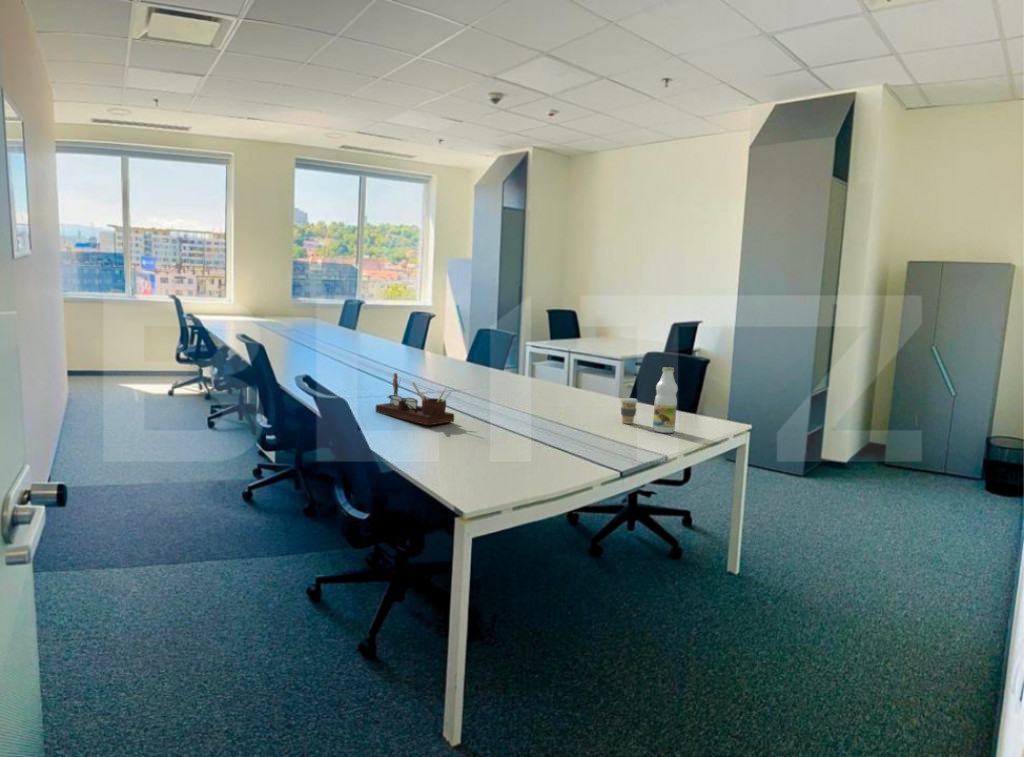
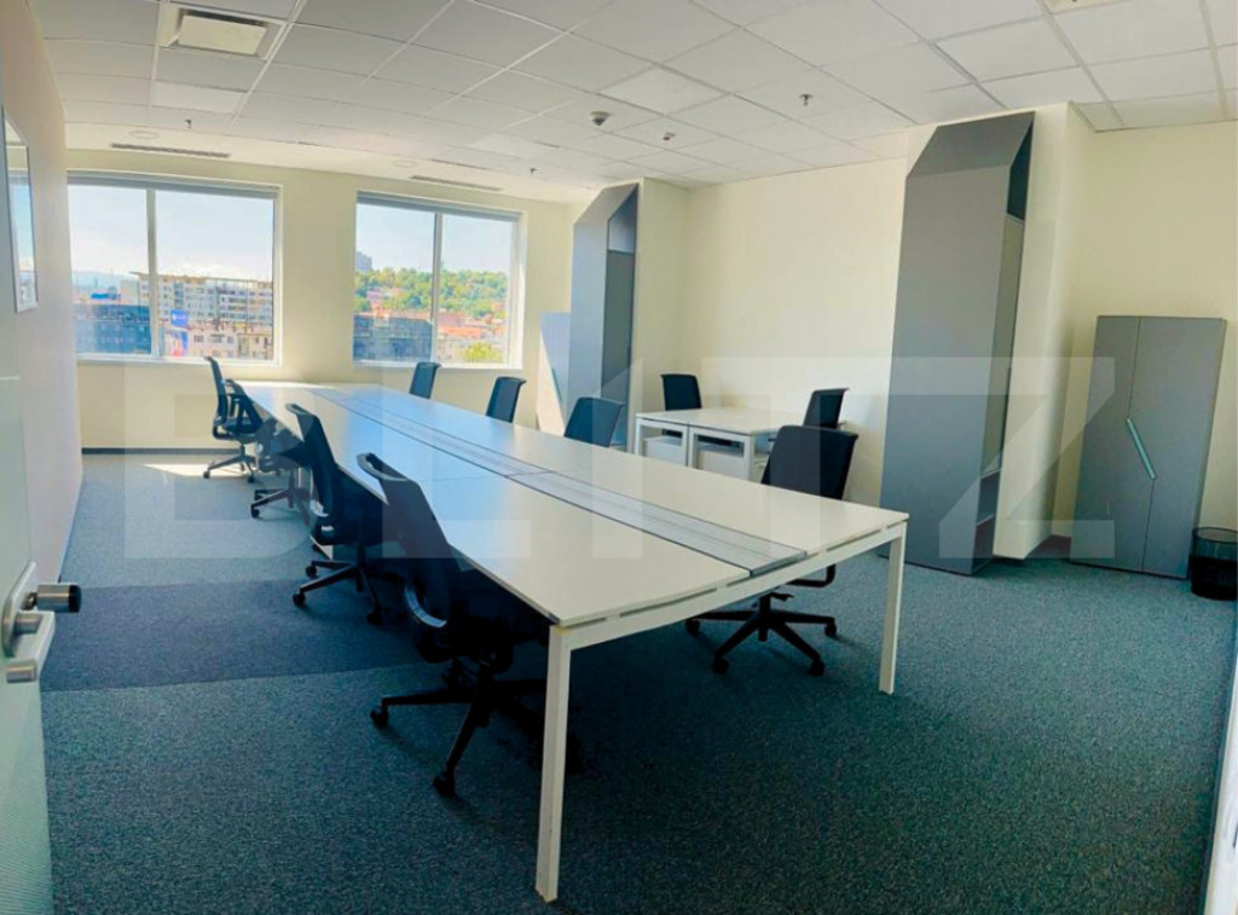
- bottle (665, 399)
- desk organizer (415, 399)
- coffee cup (628, 410)
